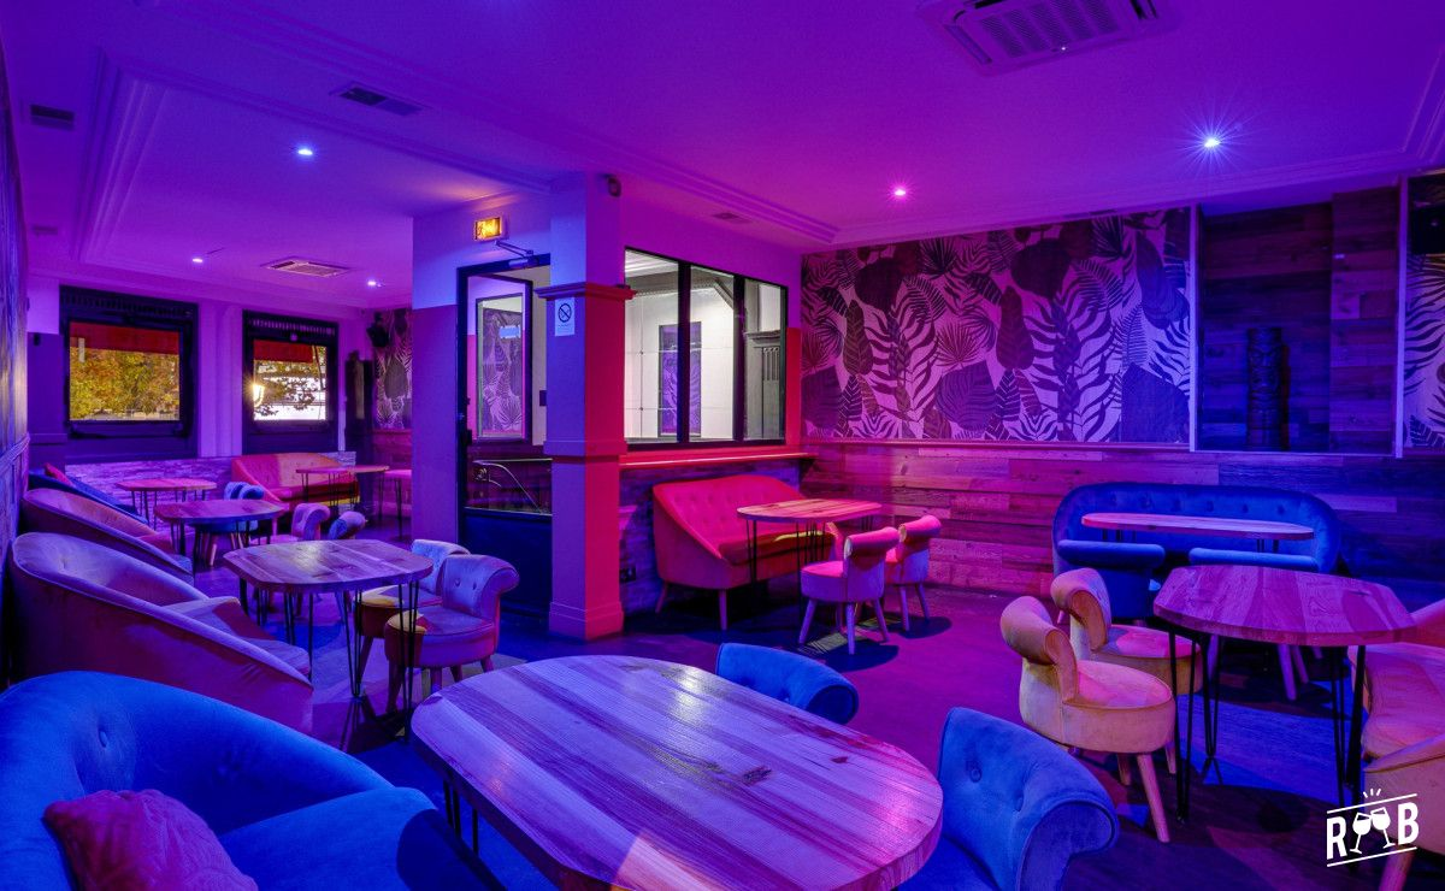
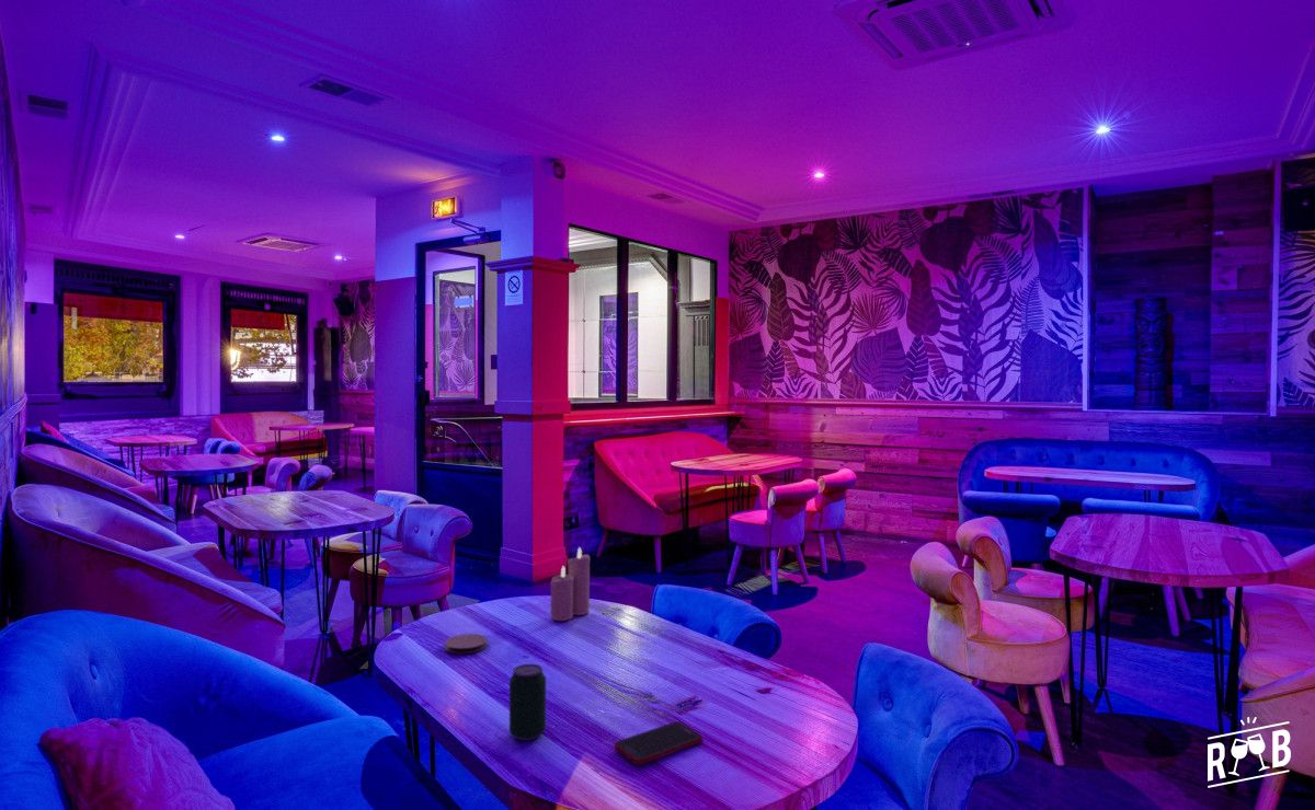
+ cell phone (659, 742)
+ candle (570, 582)
+ coaster (466, 643)
+ beverage can (527, 702)
